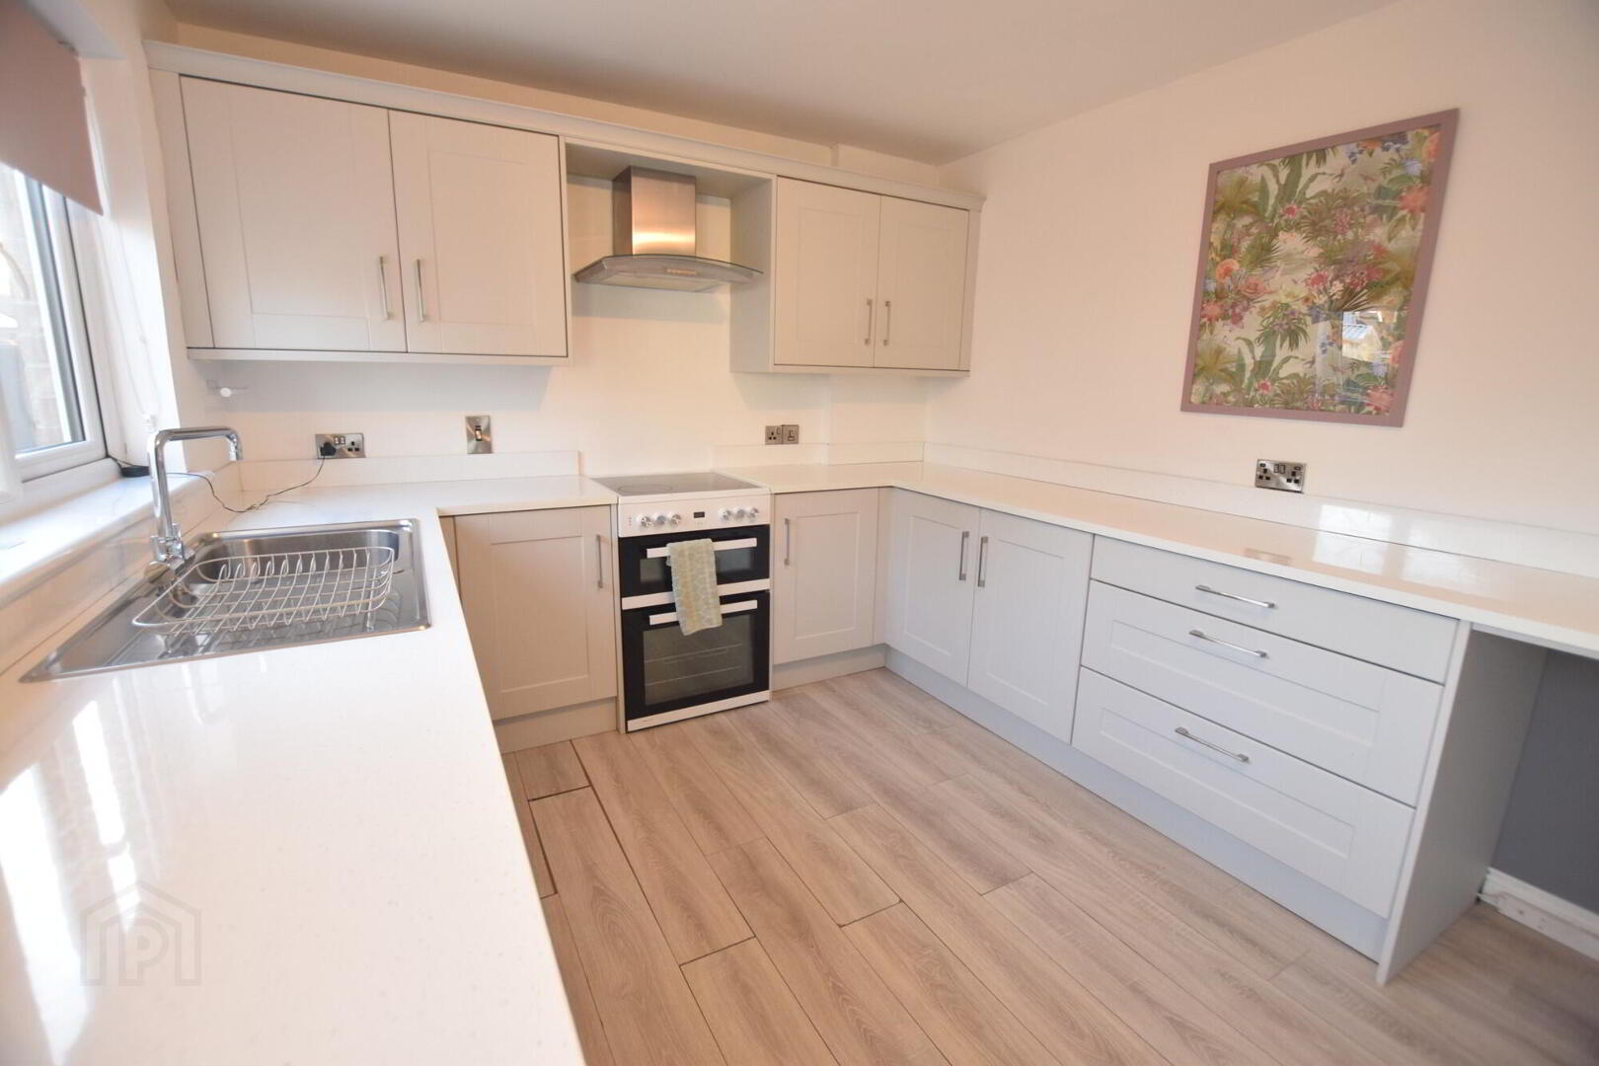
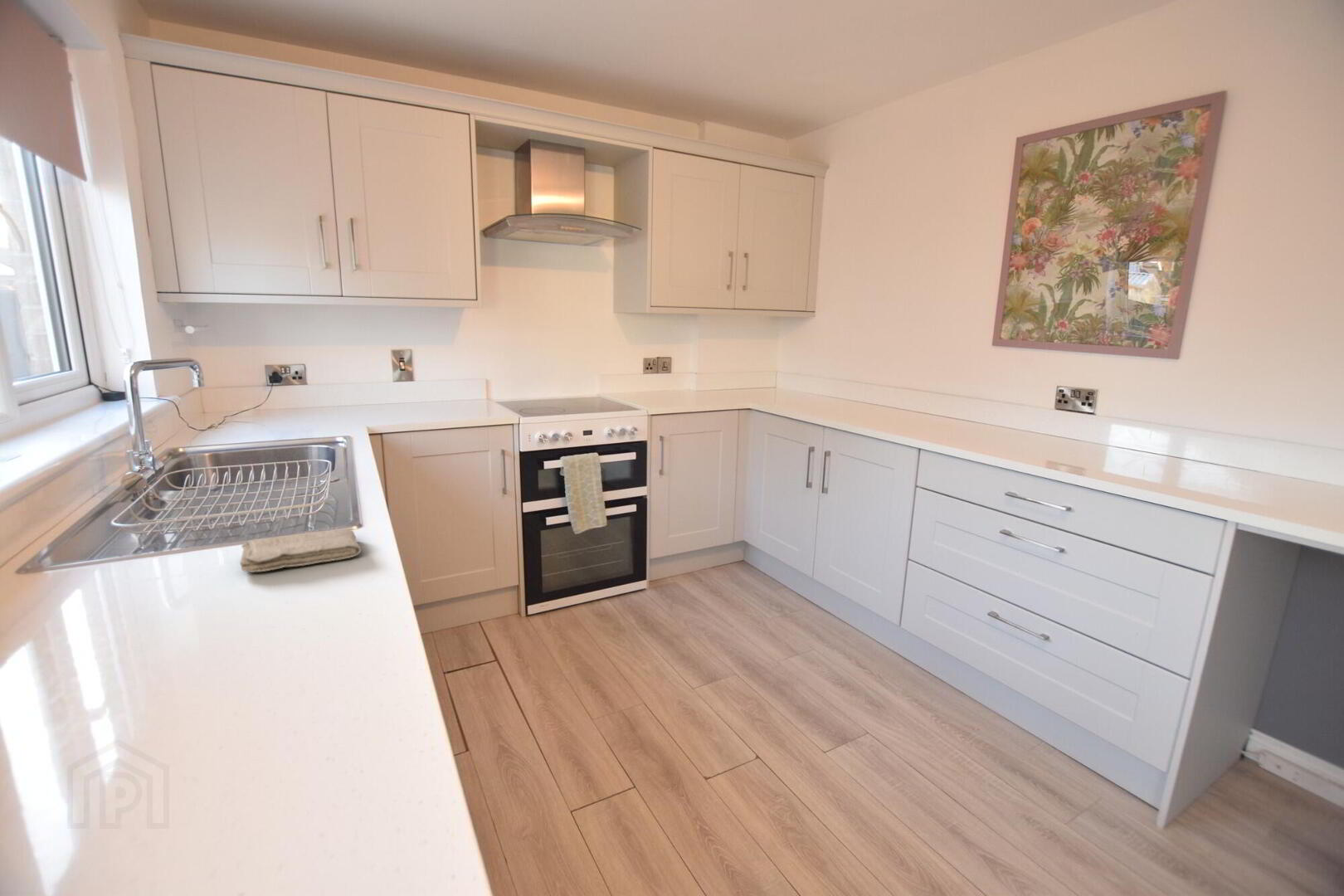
+ washcloth (301, 548)
